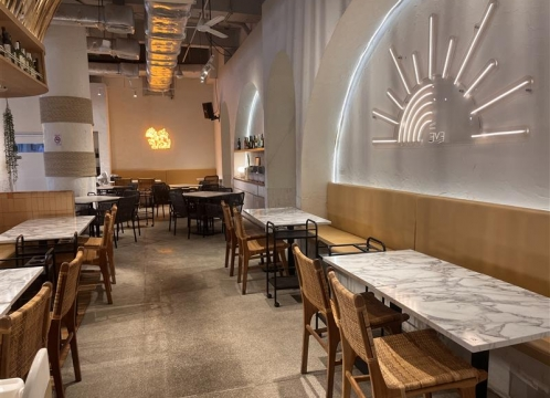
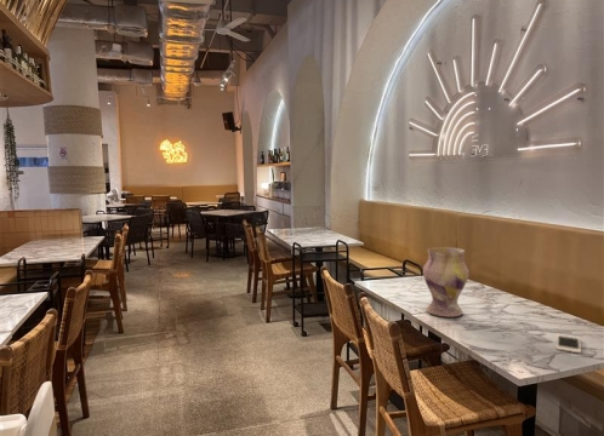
+ cell phone (568, 343)
+ vase (445, 281)
